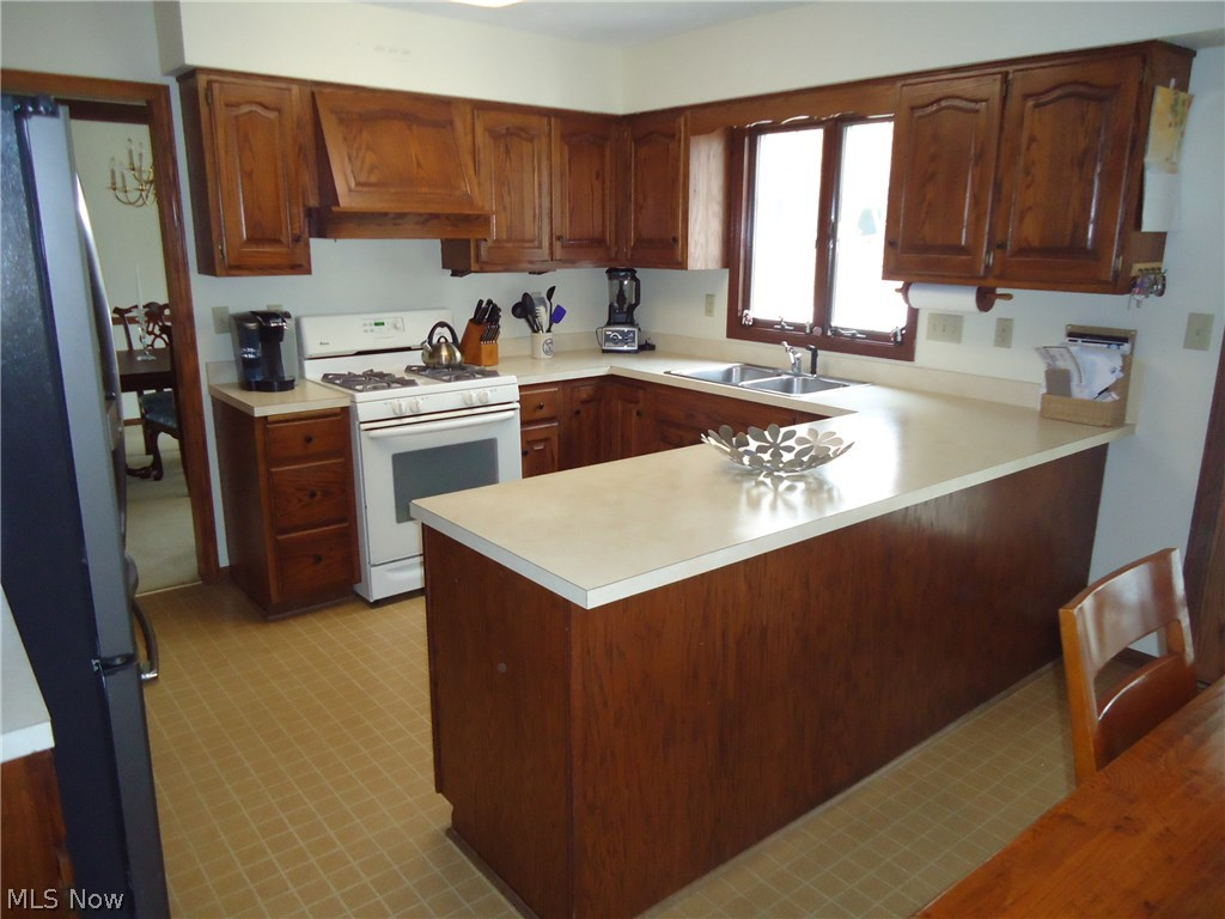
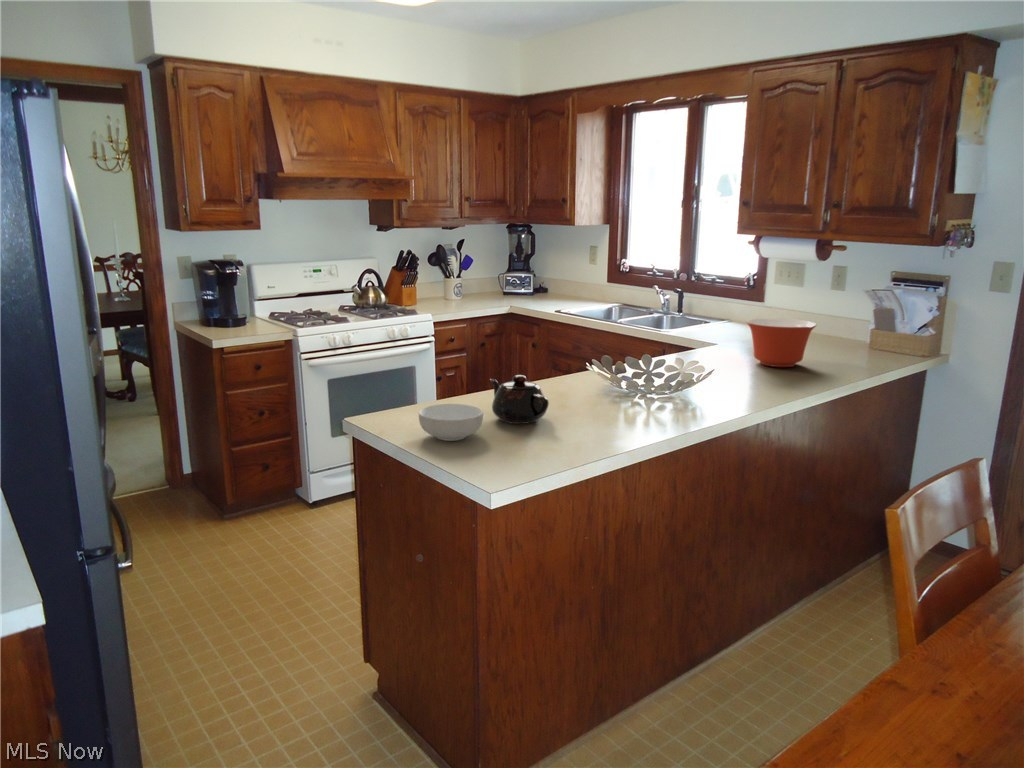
+ teapot (517, 397)
+ cereal bowl (451, 423)
+ mixing bowl (779, 343)
